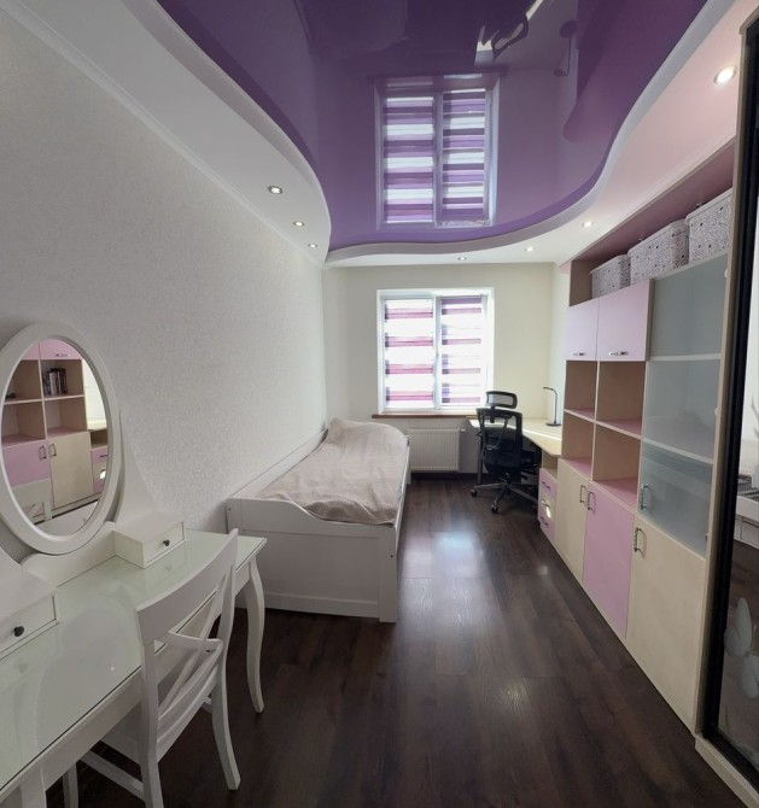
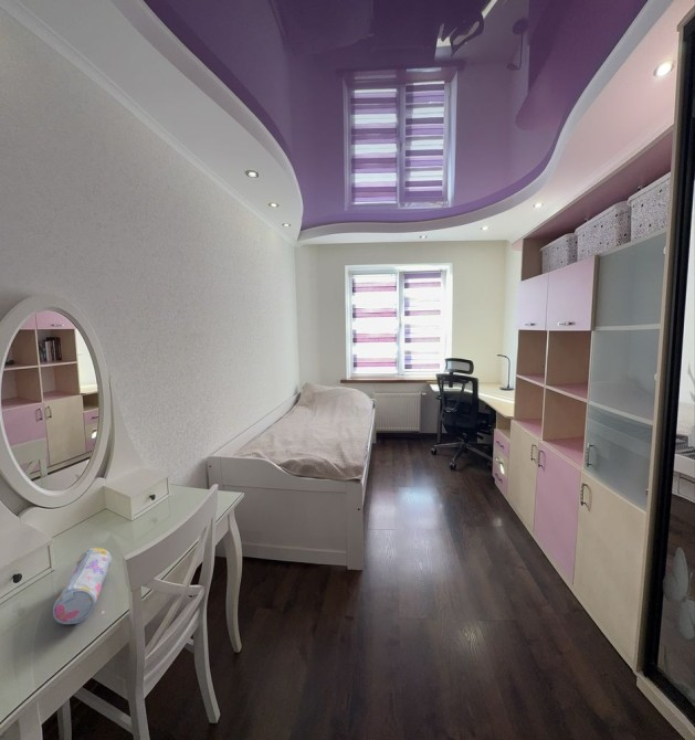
+ pencil case (85, 582)
